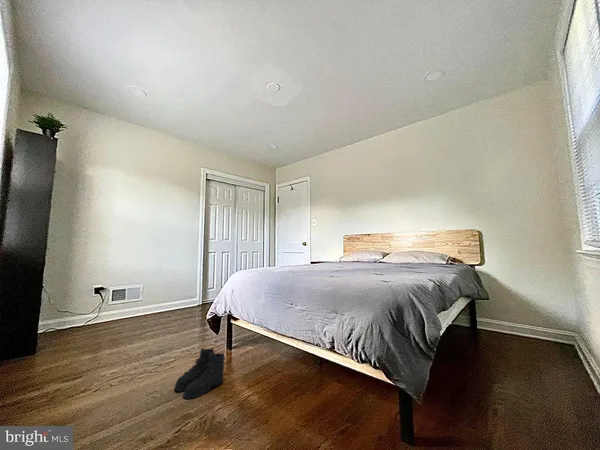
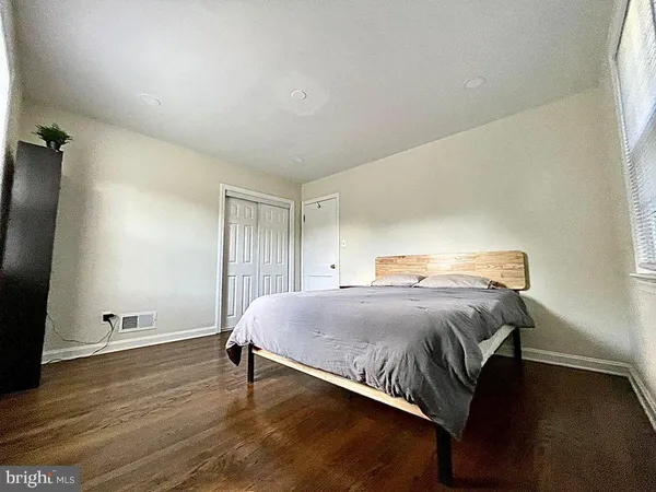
- boots (200, 368)
